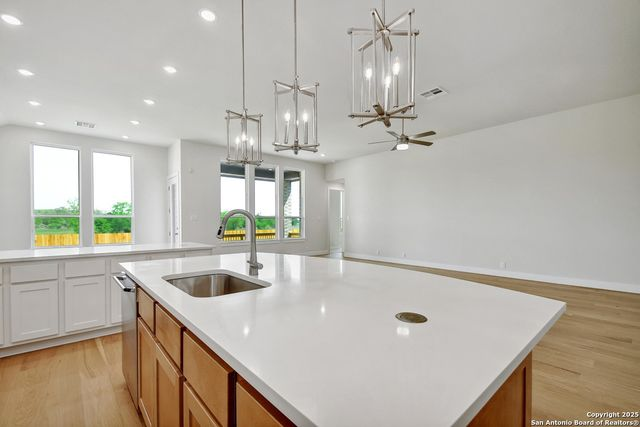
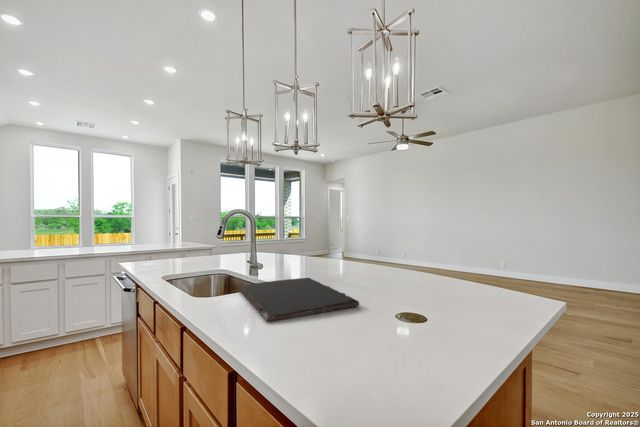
+ cutting board (293, 294)
